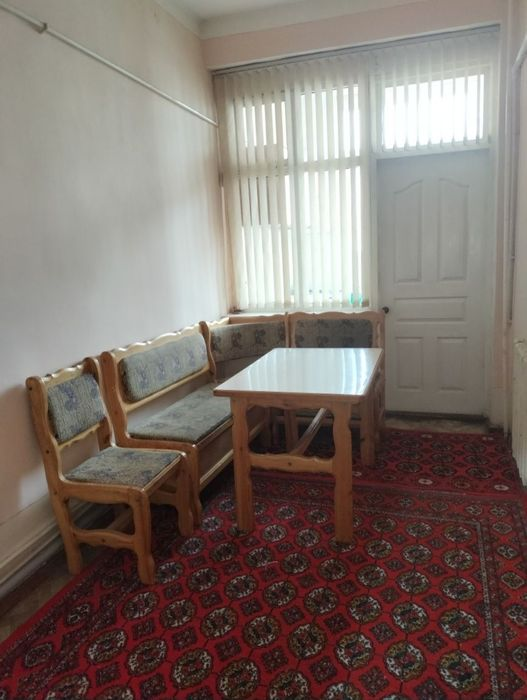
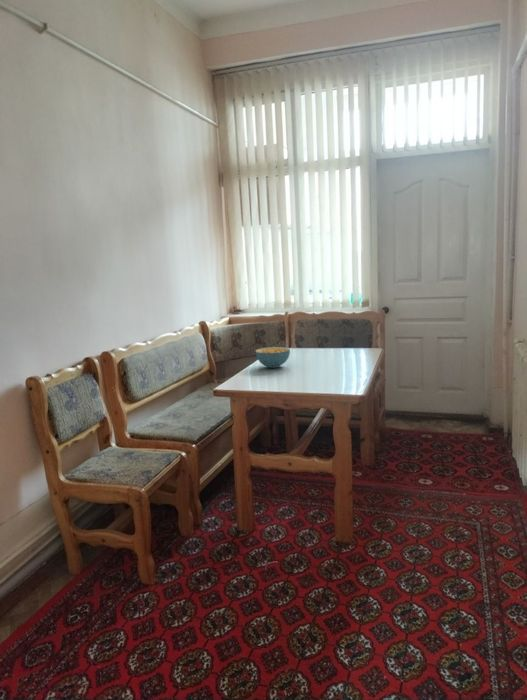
+ cereal bowl (273, 358)
